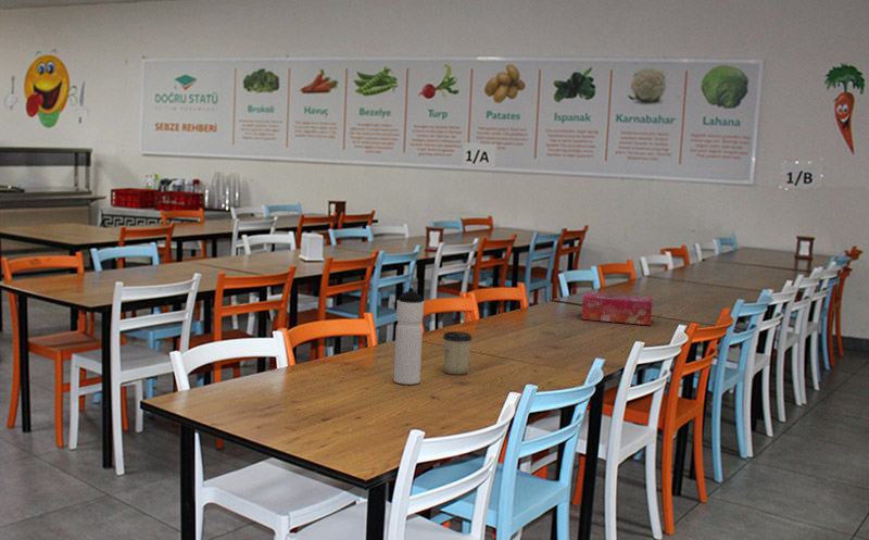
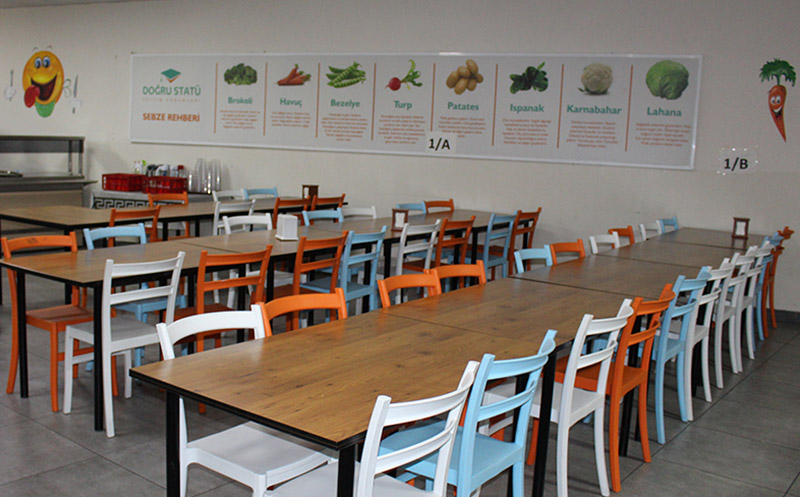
- water bottle (408, 335)
- tissue box (617, 307)
- cup (456, 352)
